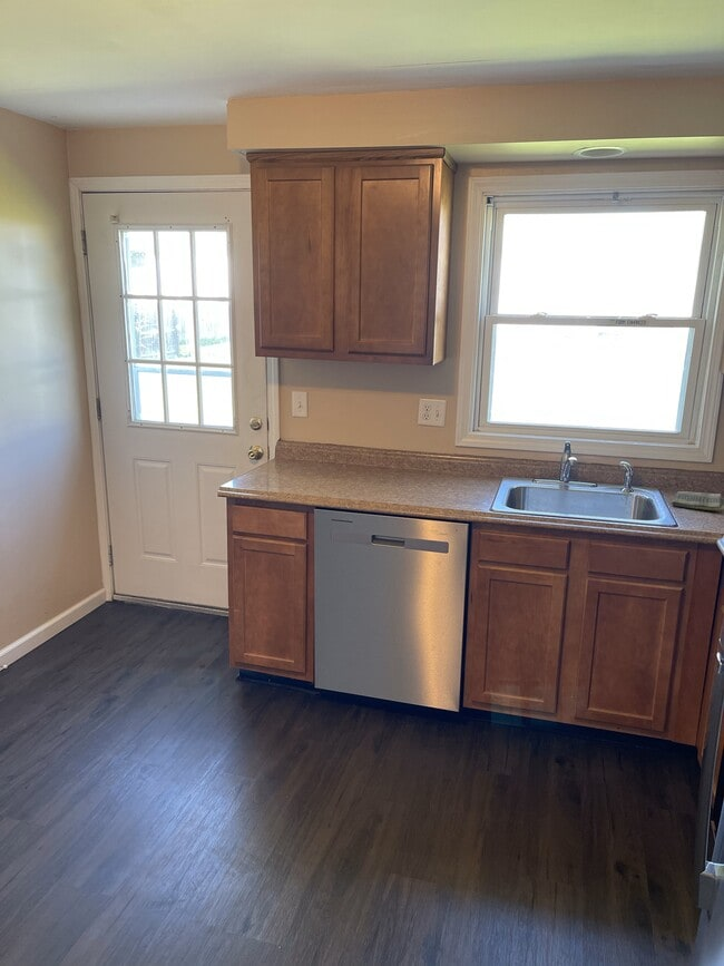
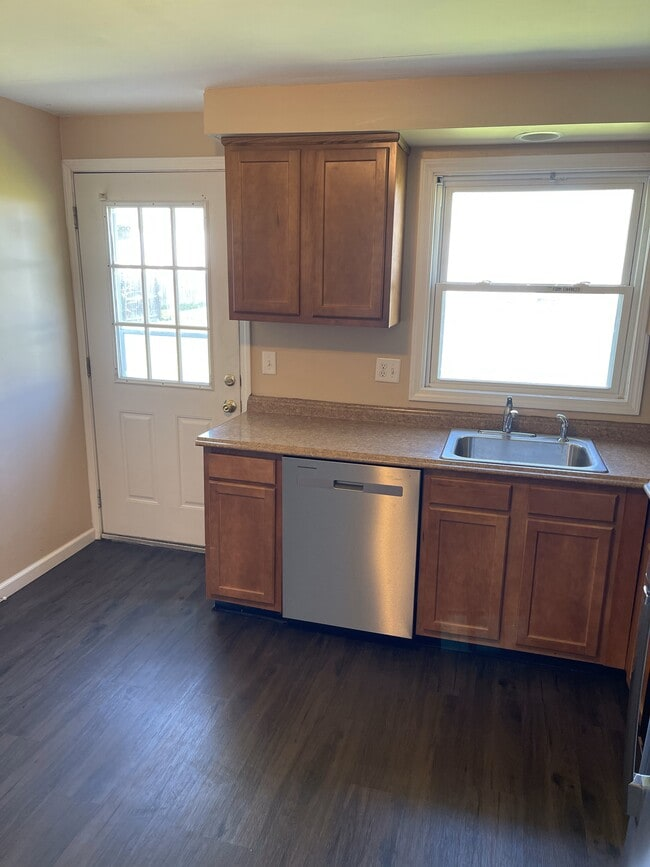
- dish towel (701, 500)
